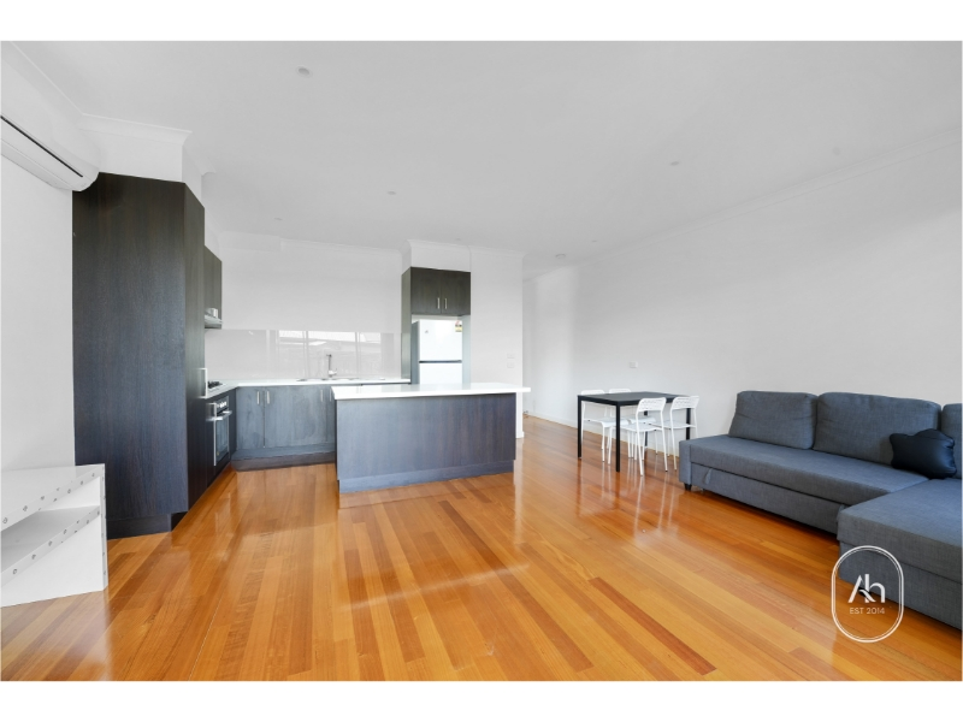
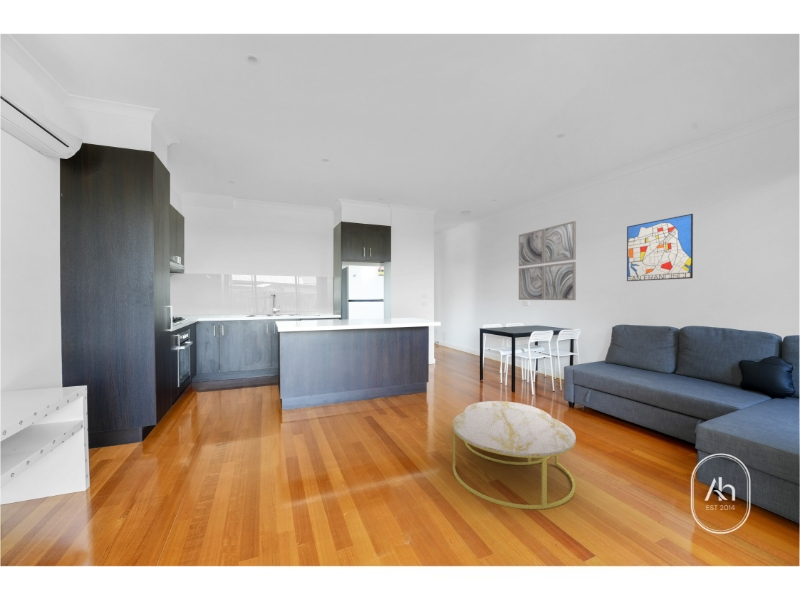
+ wall art (543, 263)
+ coffee table (509, 437)
+ wall art (657, 250)
